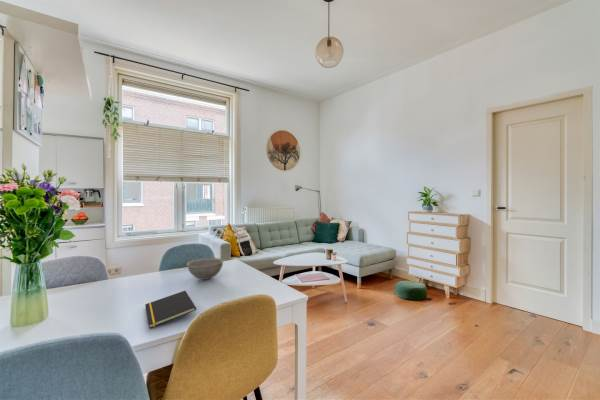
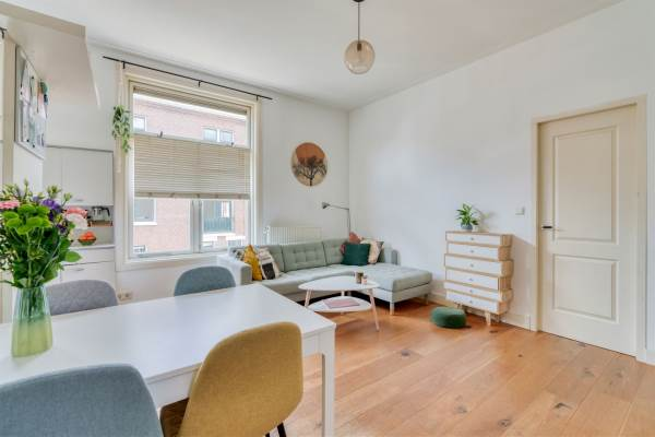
- notepad (169, 307)
- bowl (205, 270)
